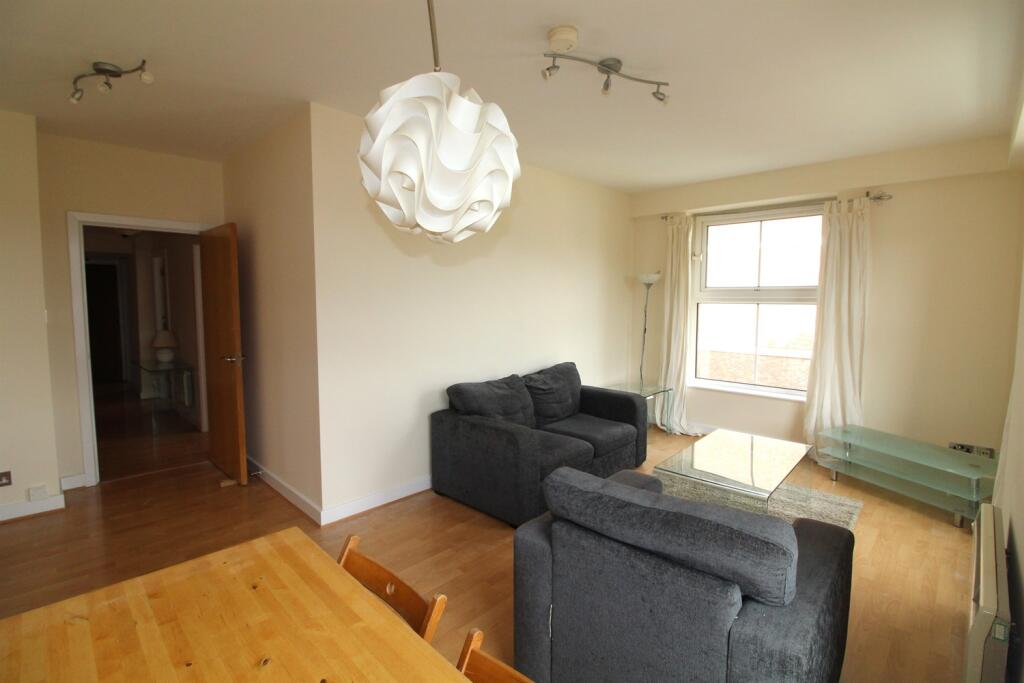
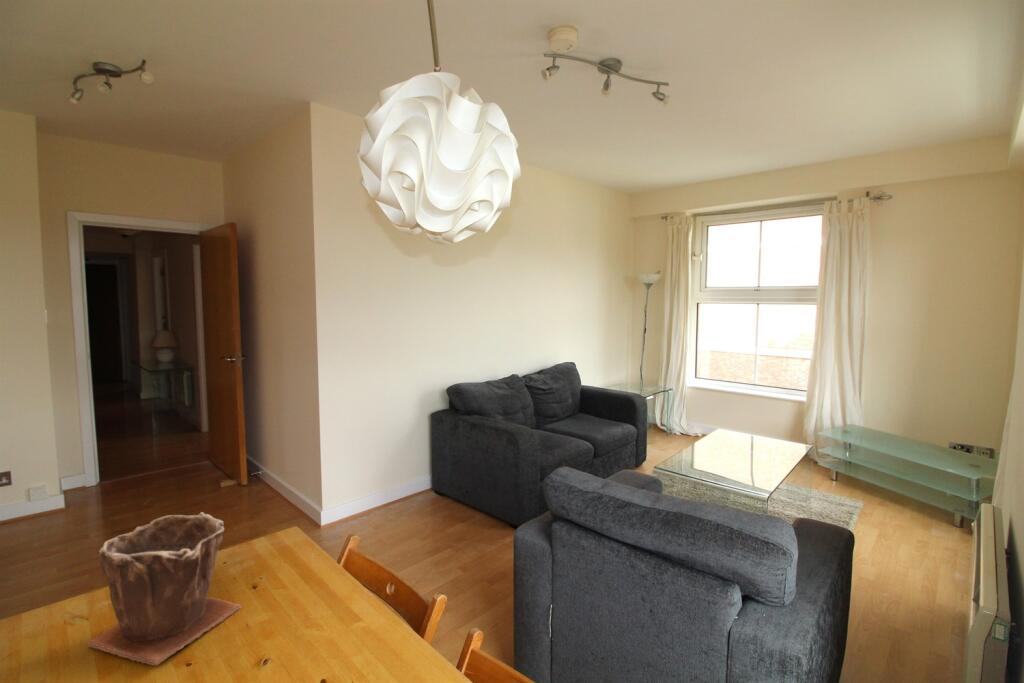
+ plant pot (167, 577)
